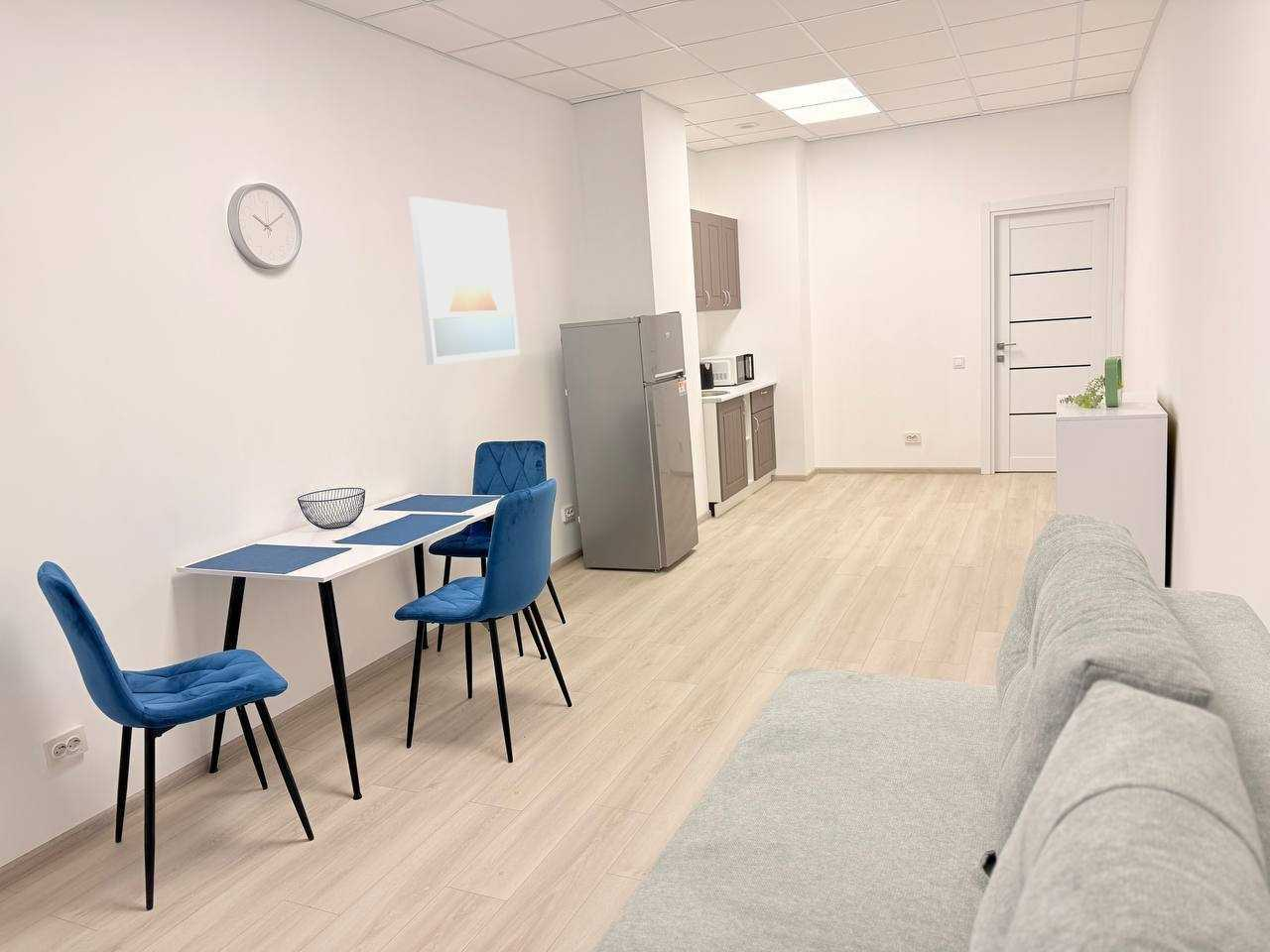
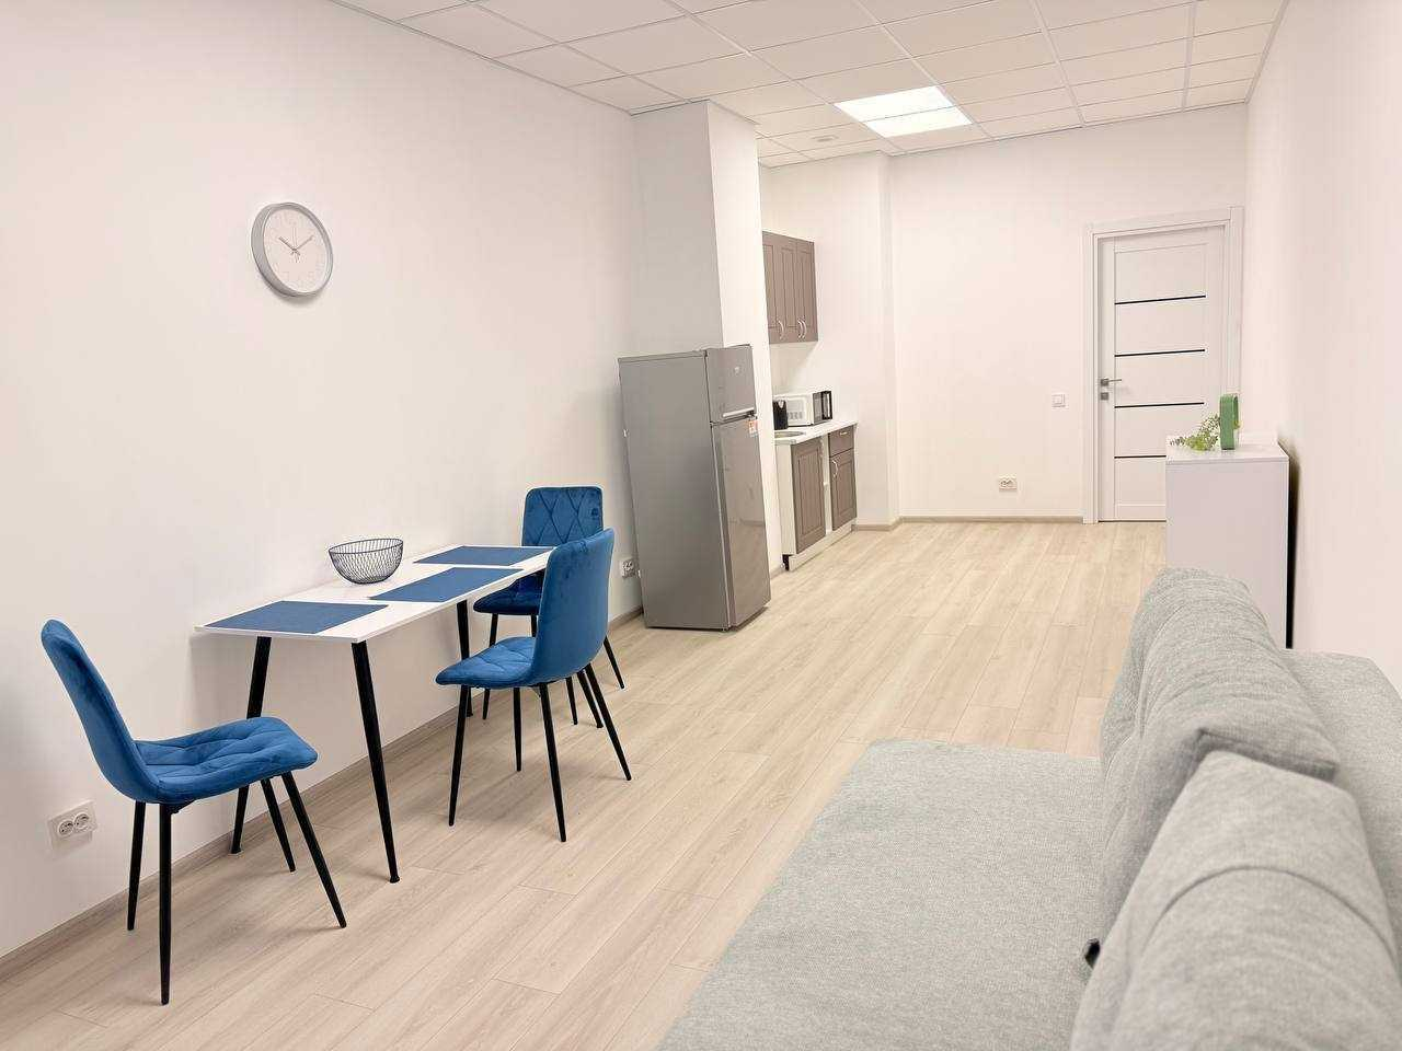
- wall art (468, 283)
